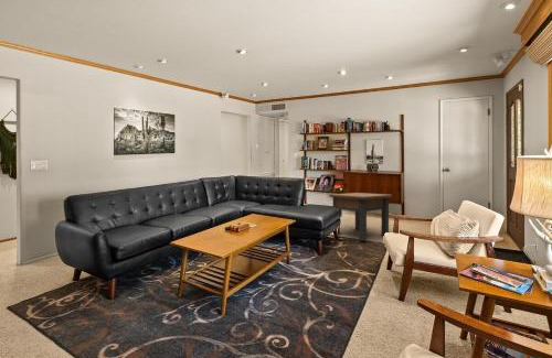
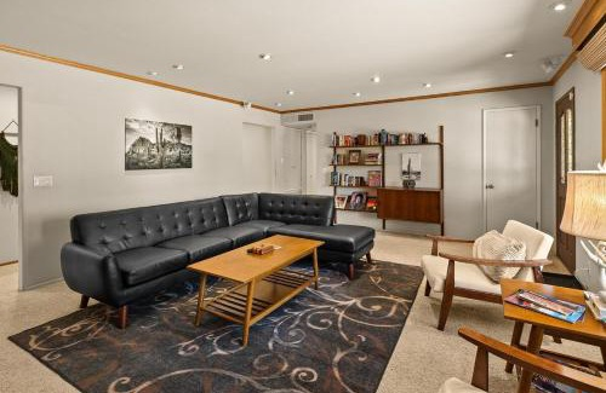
- side table (360, 214)
